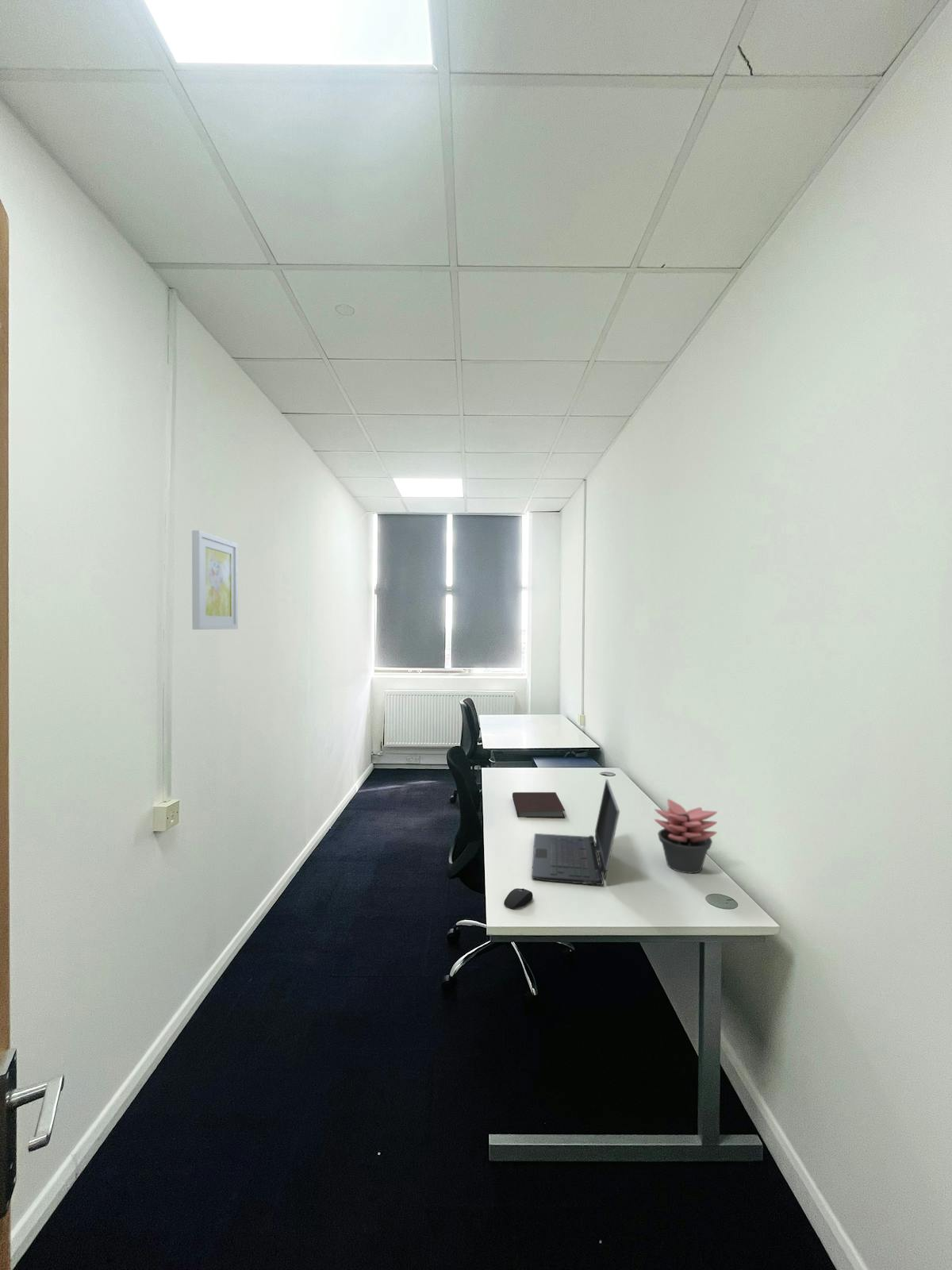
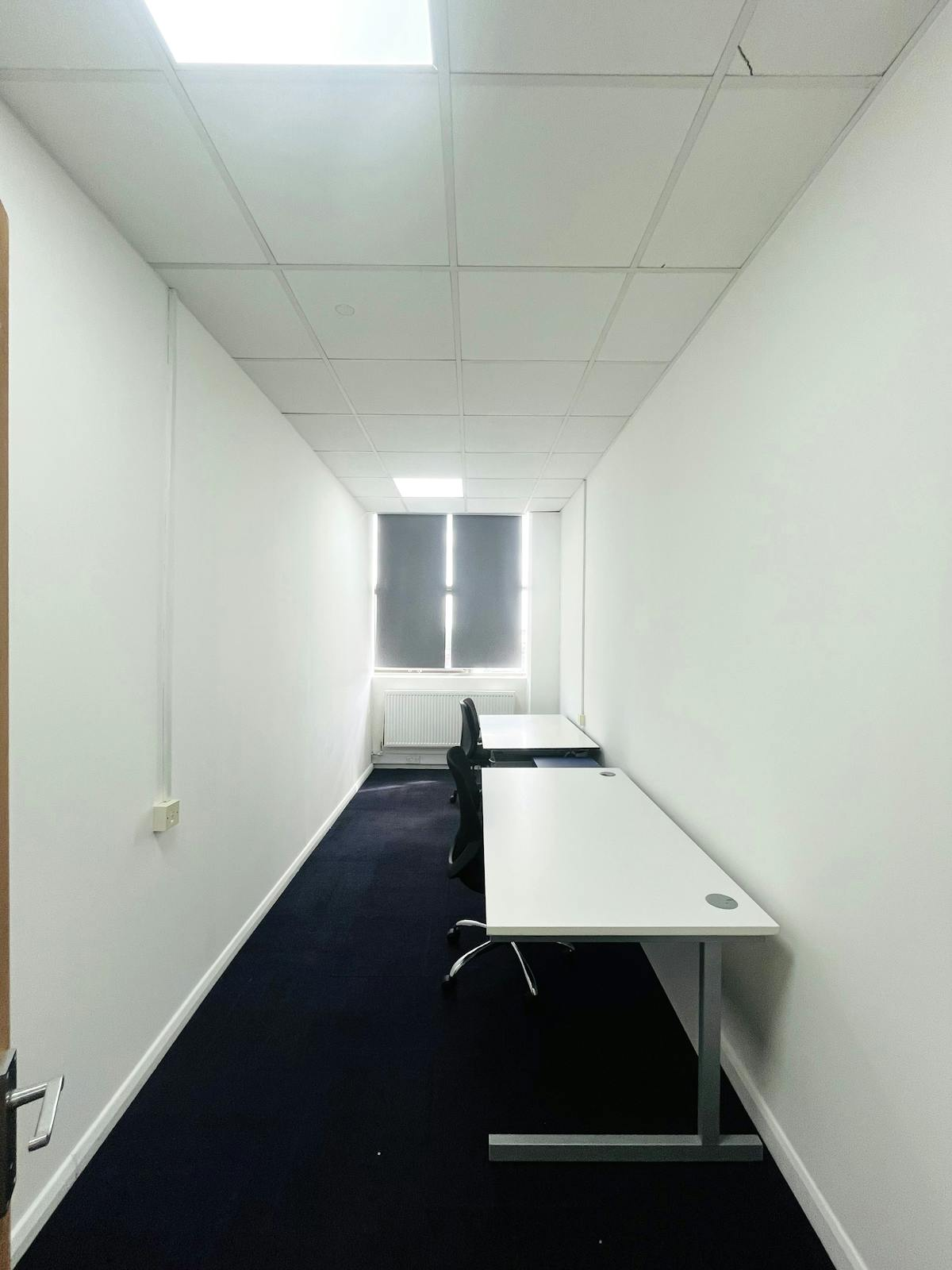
- mouse (518, 895)
- wall art (217, 583)
- laptop computer (572, 836)
- succulent plant (684, 837)
- notebook (537, 804)
